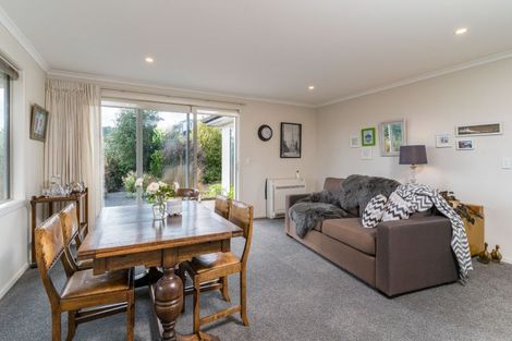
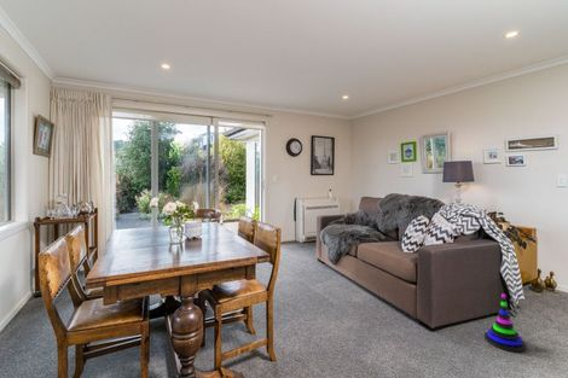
+ stacking toy (504, 318)
